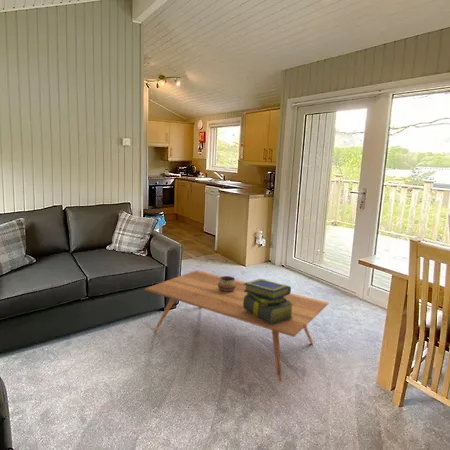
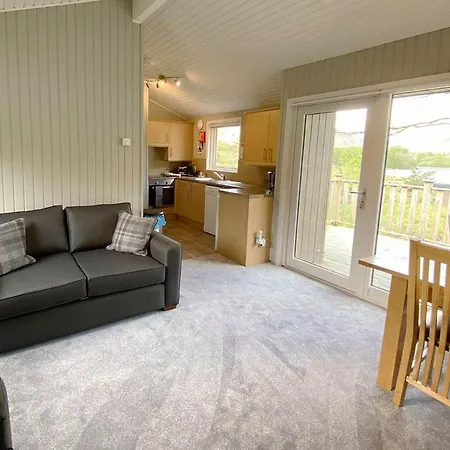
- decorative bowl (227, 284)
- stack of books (266, 299)
- coffee table (233, 316)
